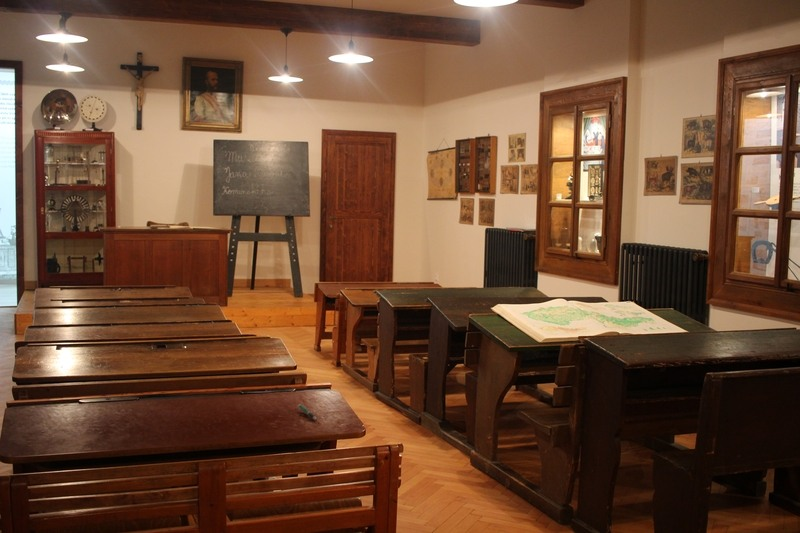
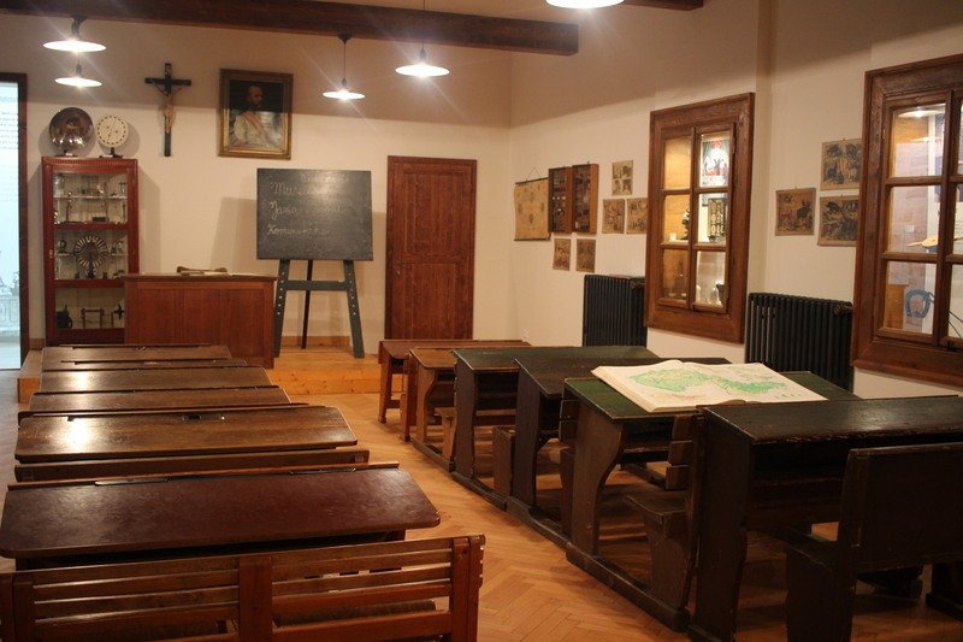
- pen (307, 411)
